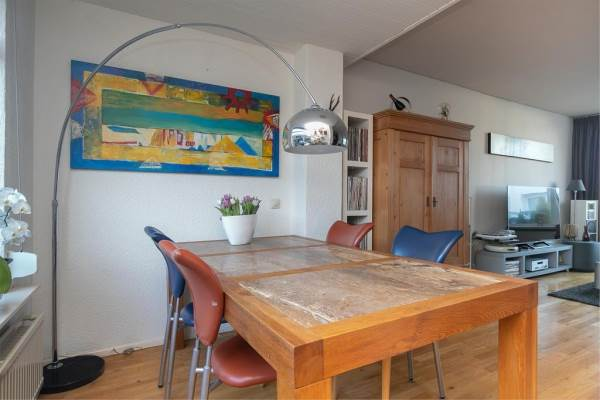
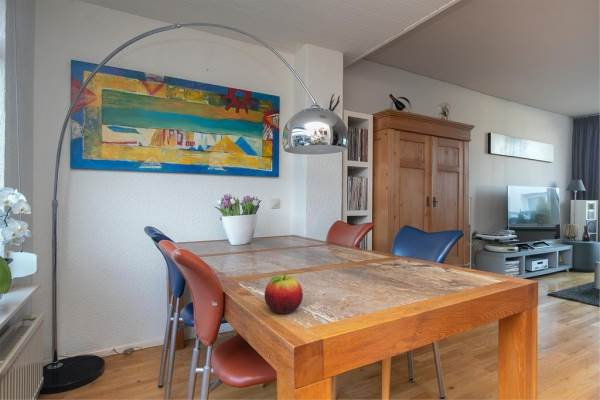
+ fruit (283, 292)
